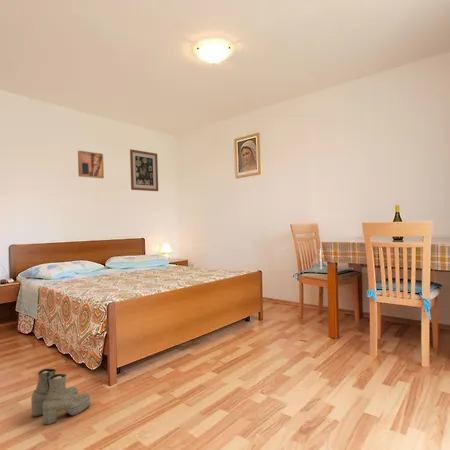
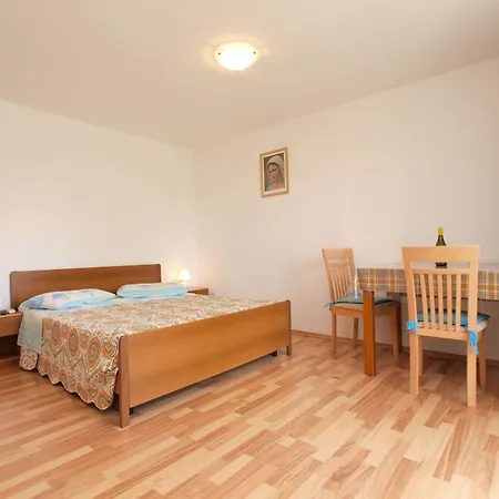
- wall art (91, 164)
- boots (60, 390)
- wall art (144, 171)
